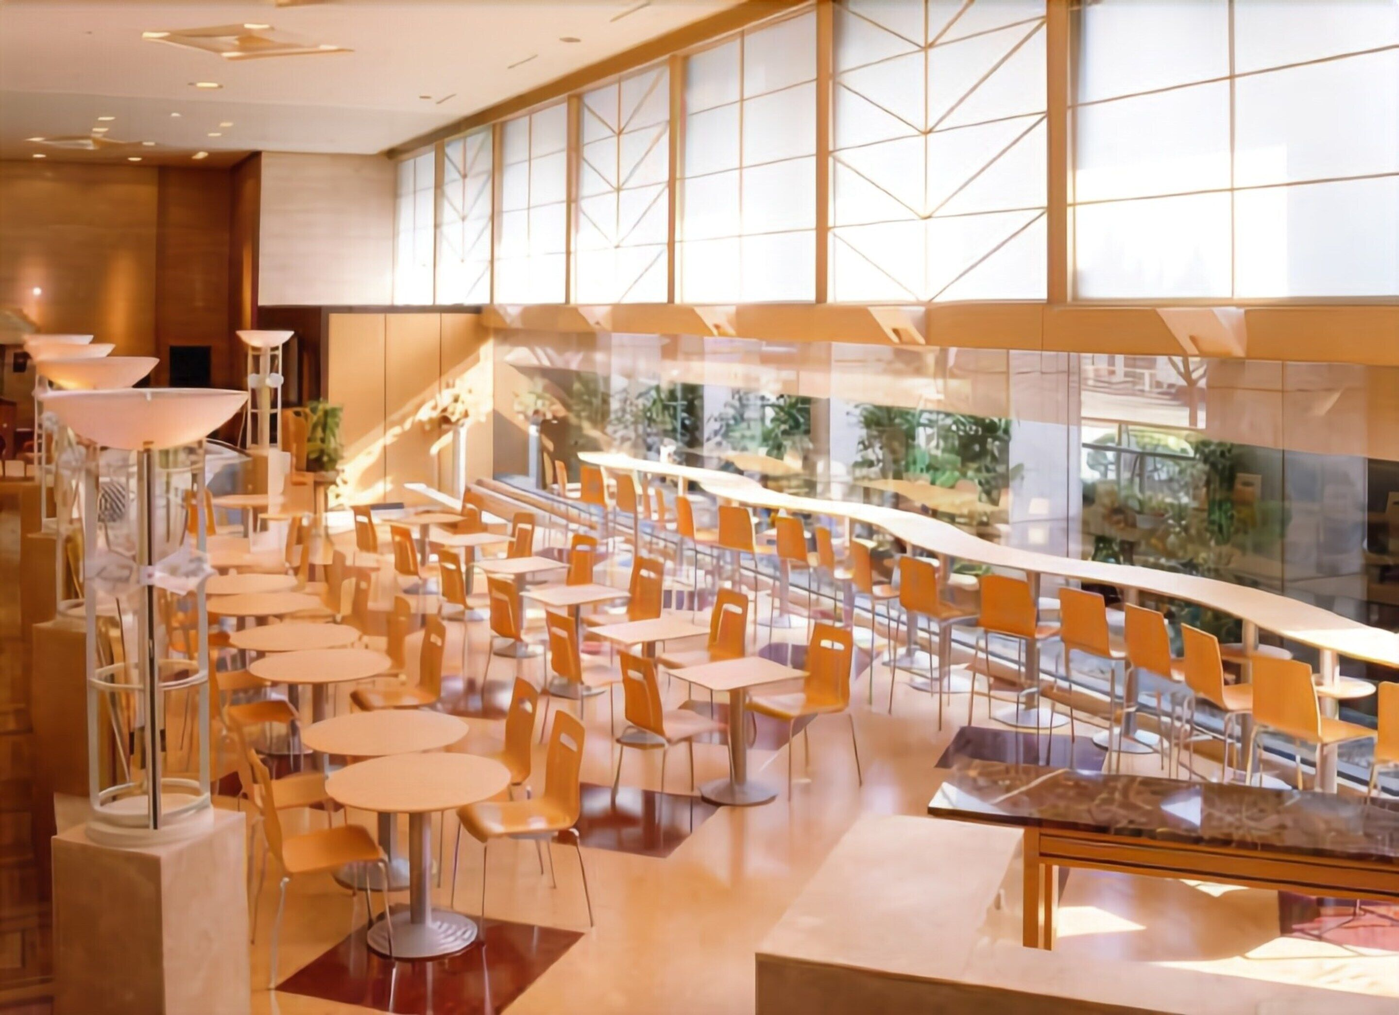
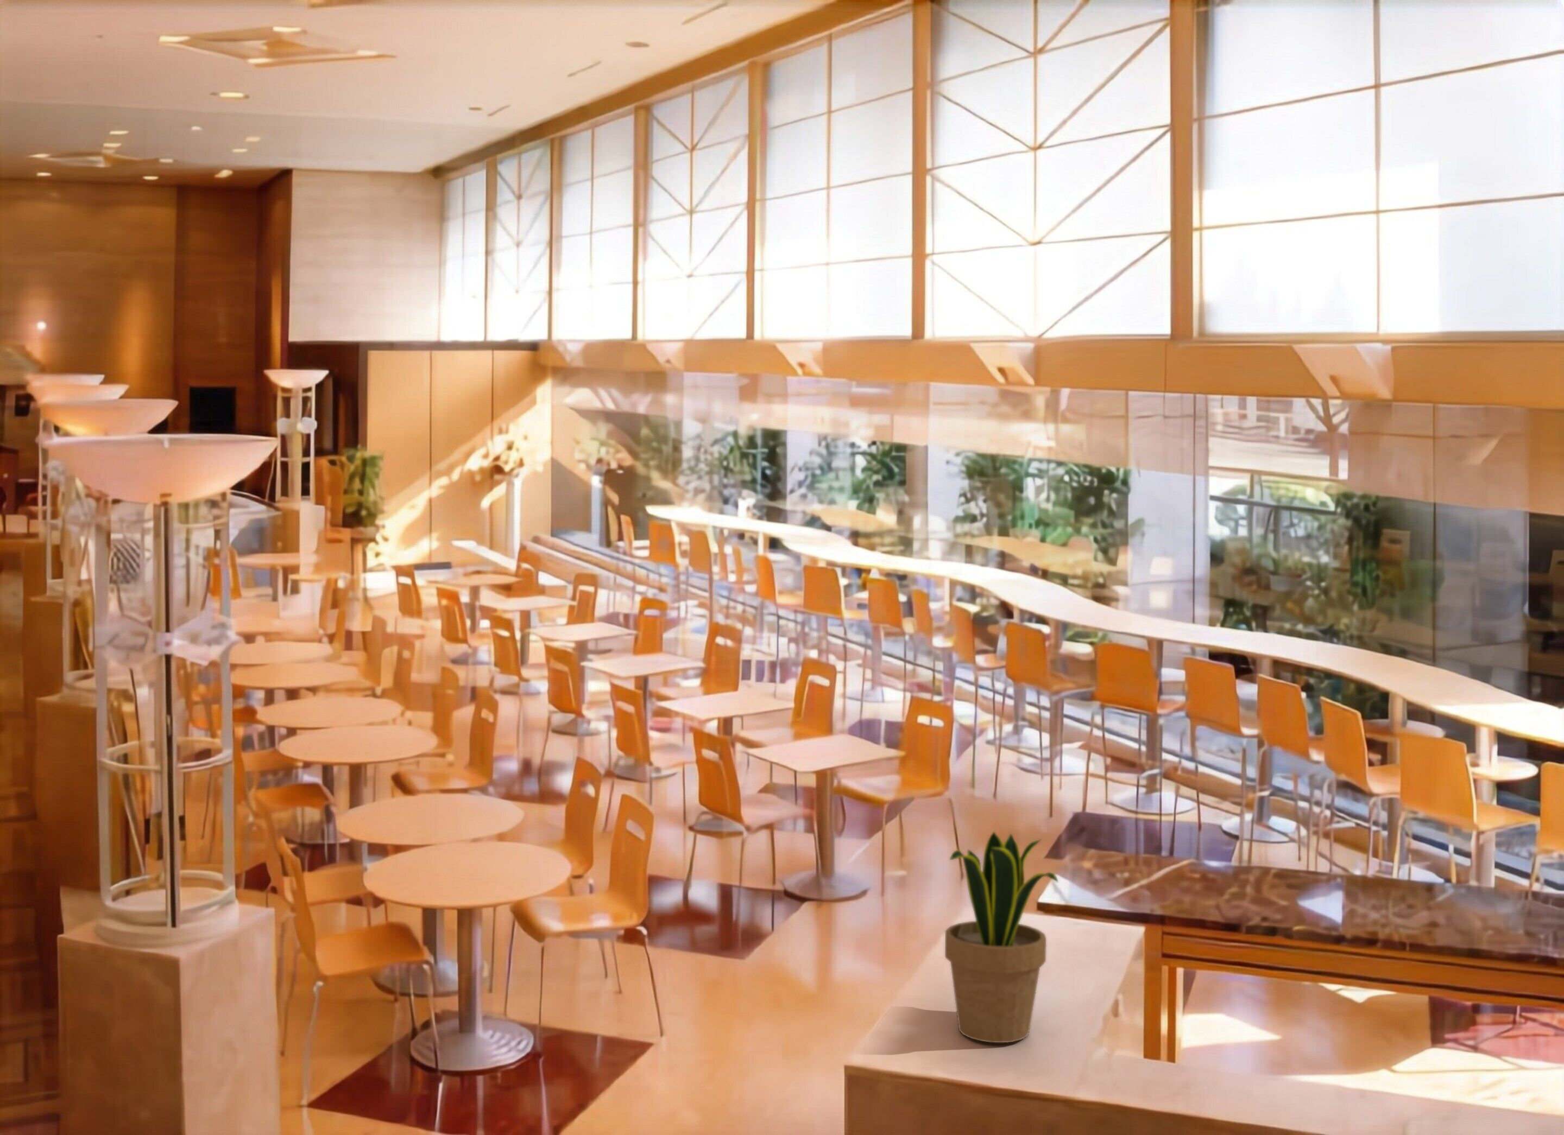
+ potted plant (1001, 932)
